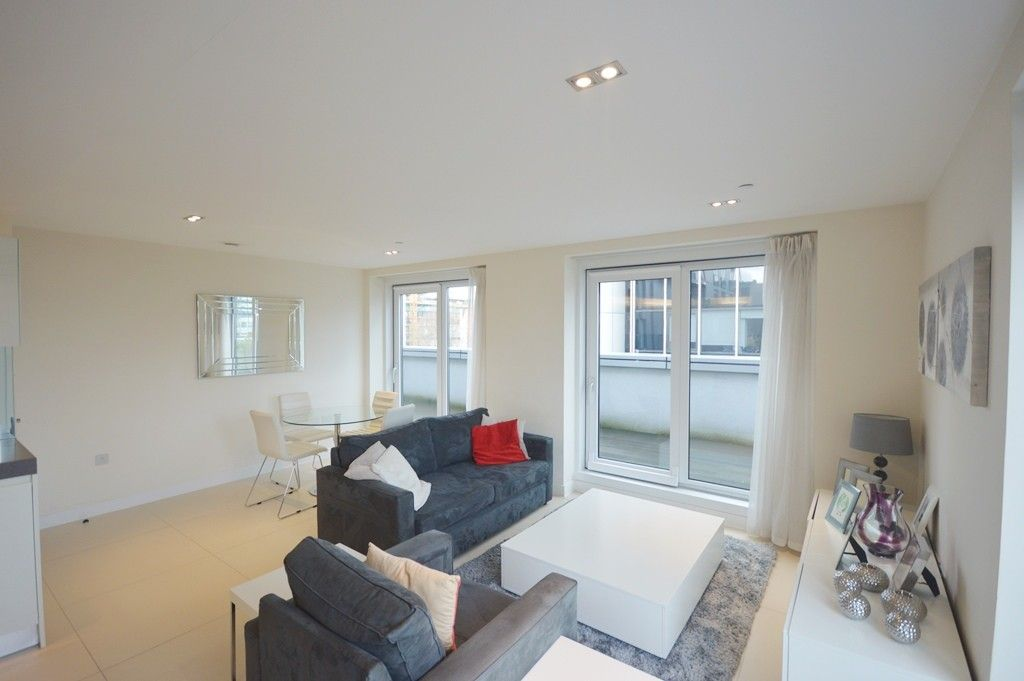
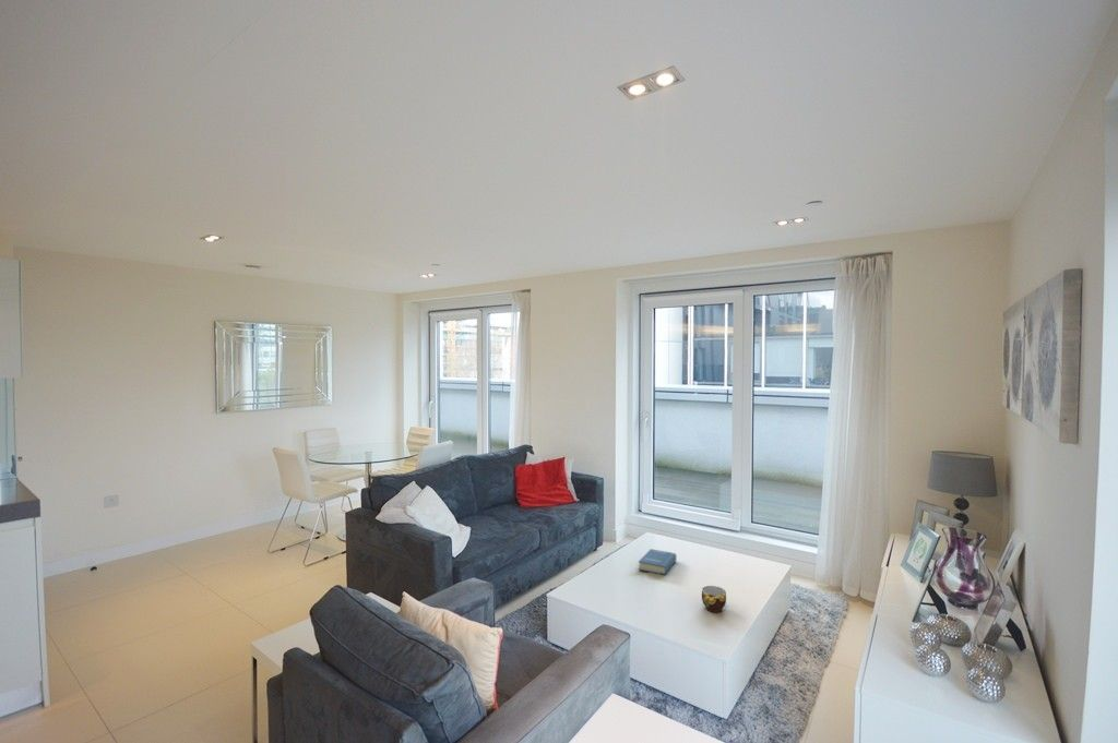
+ hardback book (657, 561)
+ cup (713, 599)
